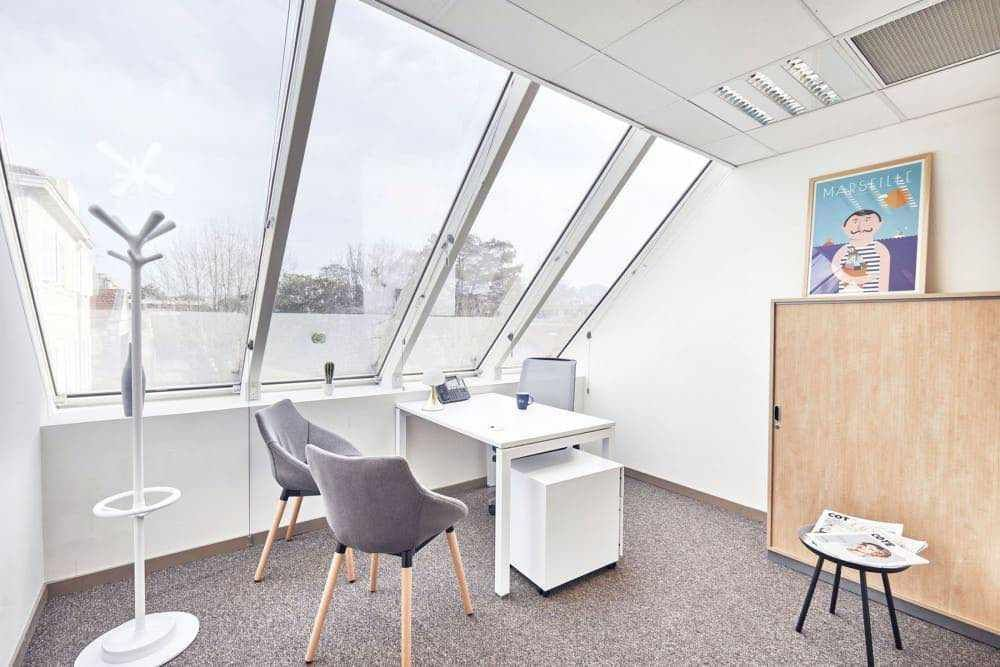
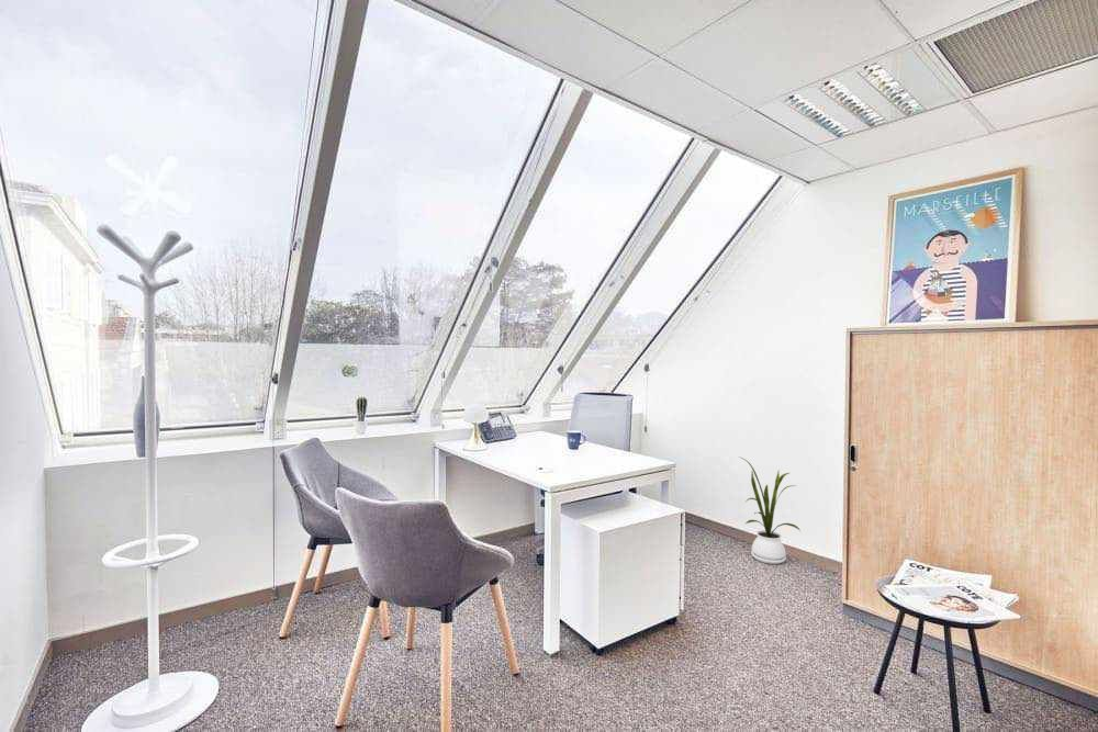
+ house plant (765, 508)
